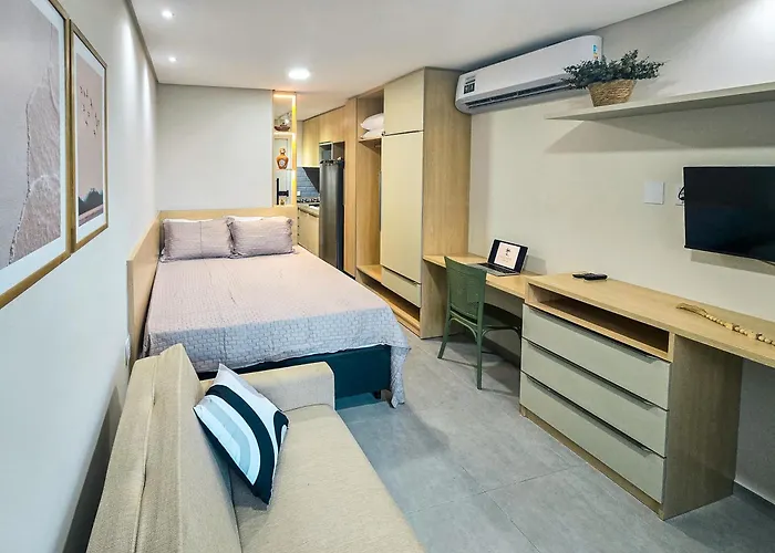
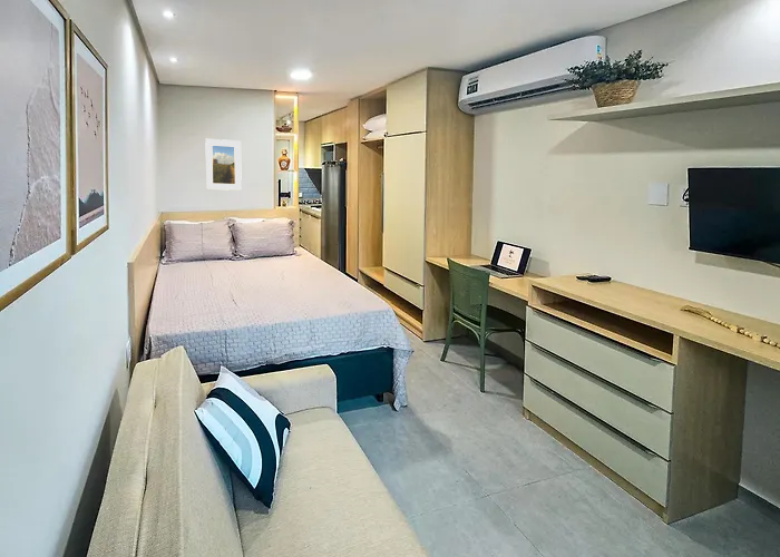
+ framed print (223, 165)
